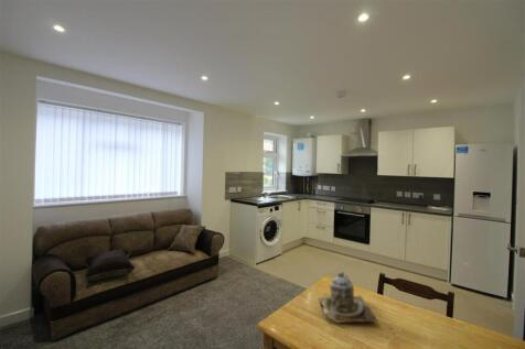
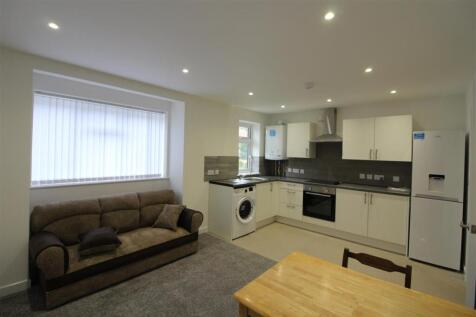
- teapot (345, 291)
